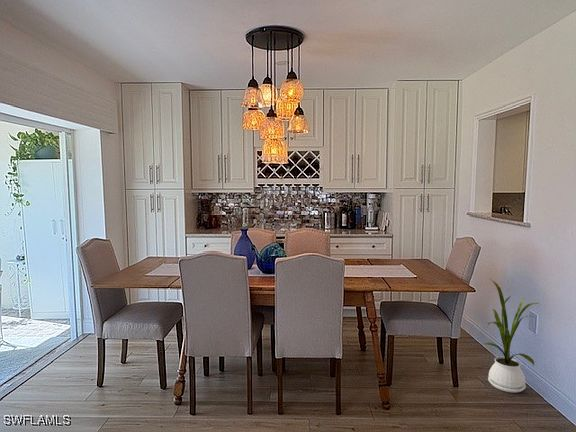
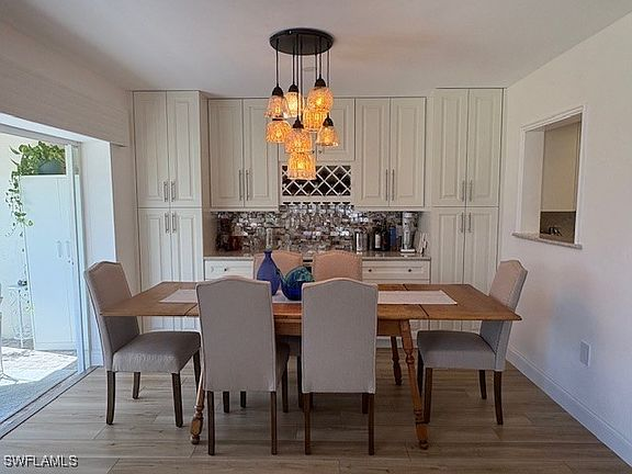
- house plant (507, 335)
